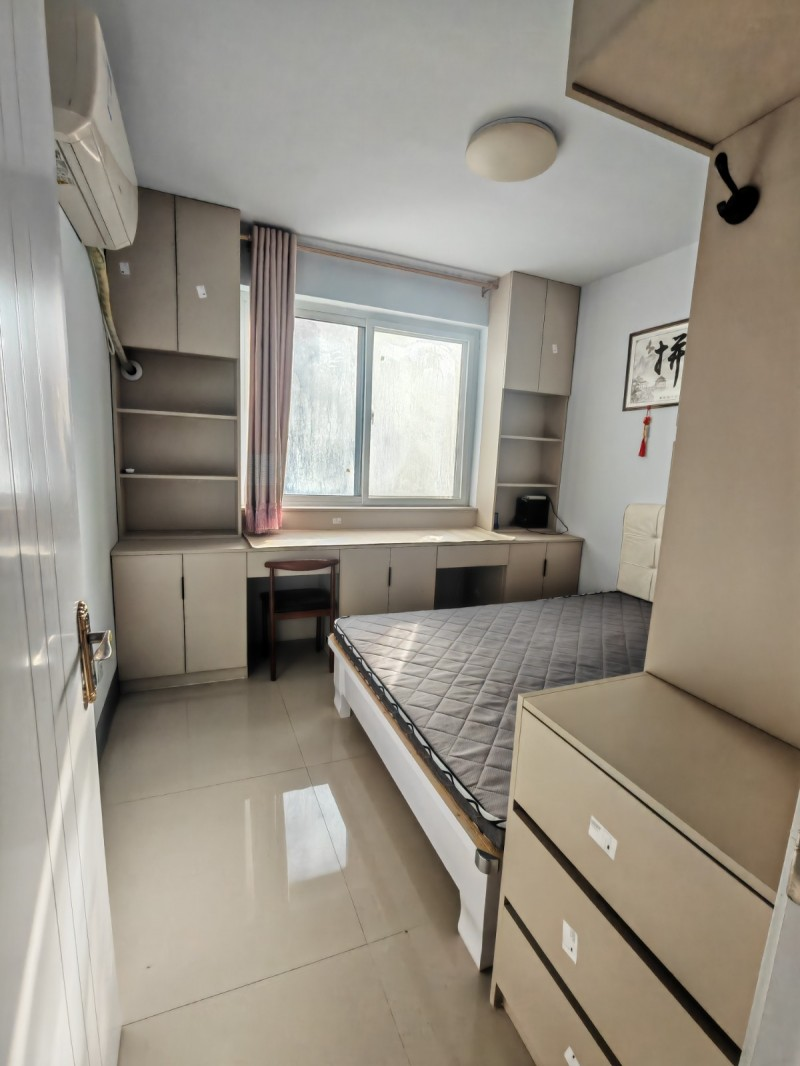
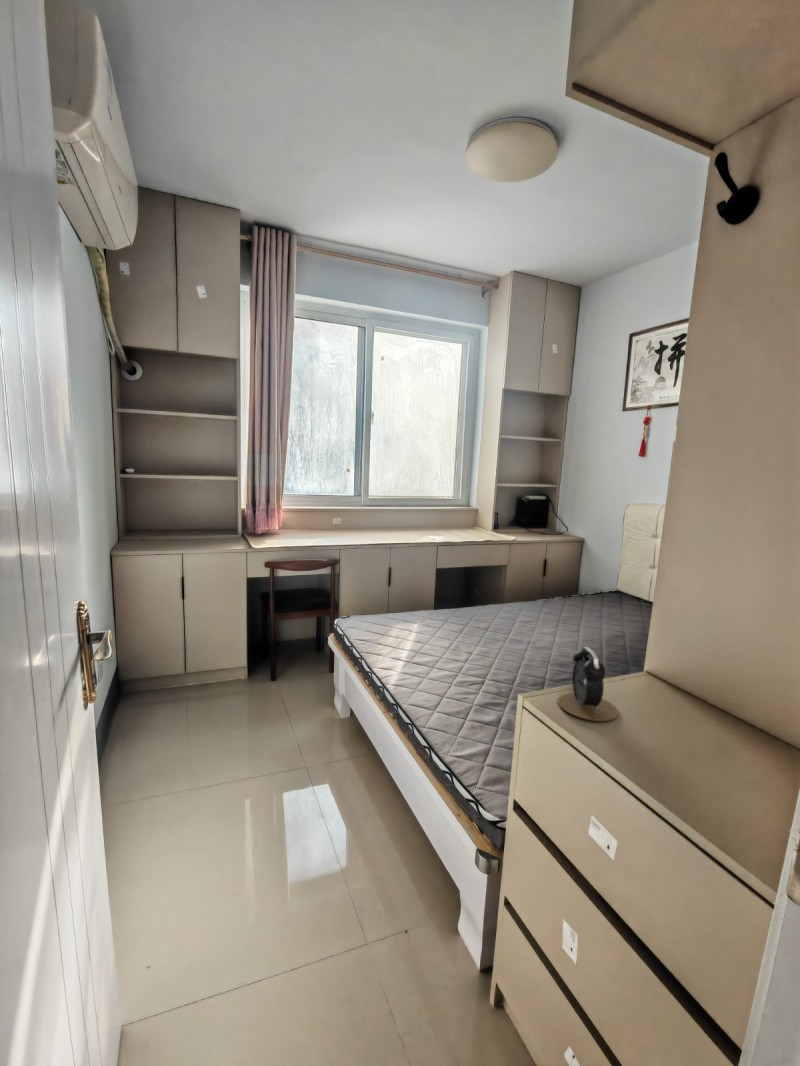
+ alarm clock (590, 678)
